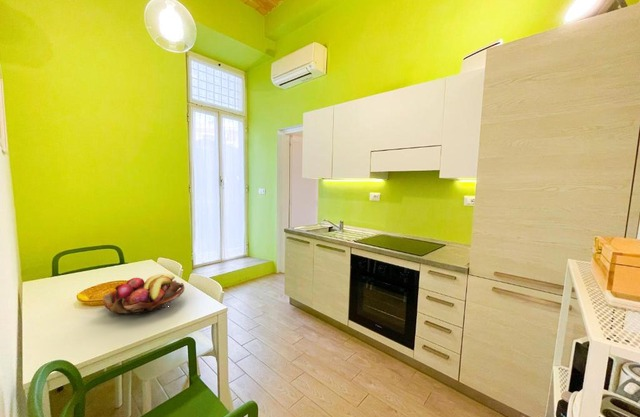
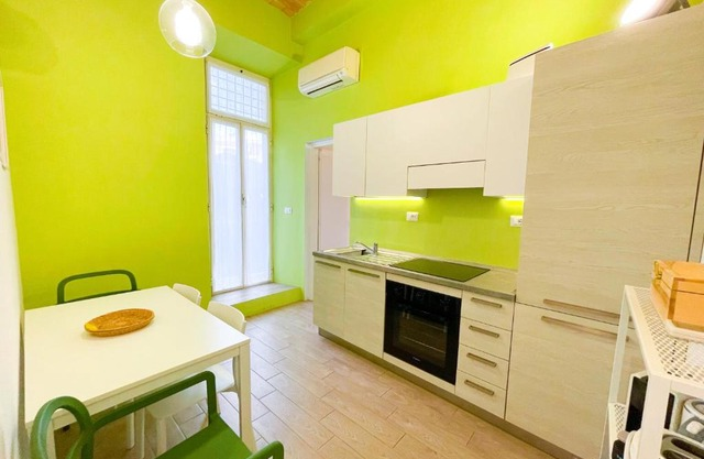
- fruit basket (147, 291)
